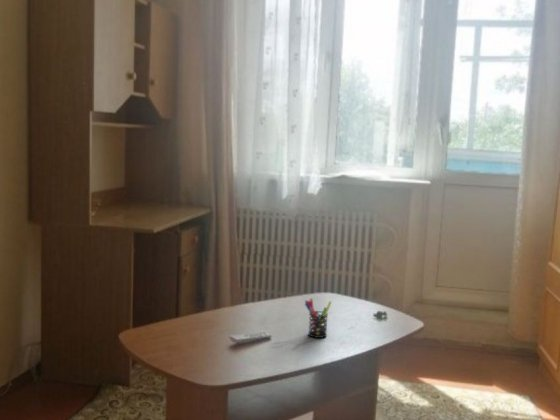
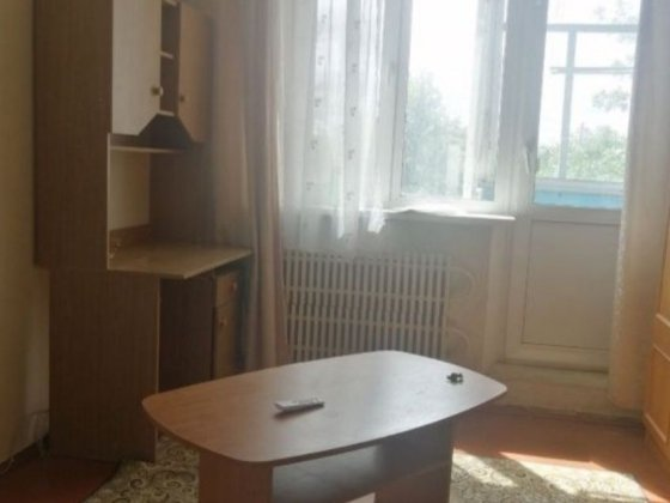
- pen holder (318, 317)
